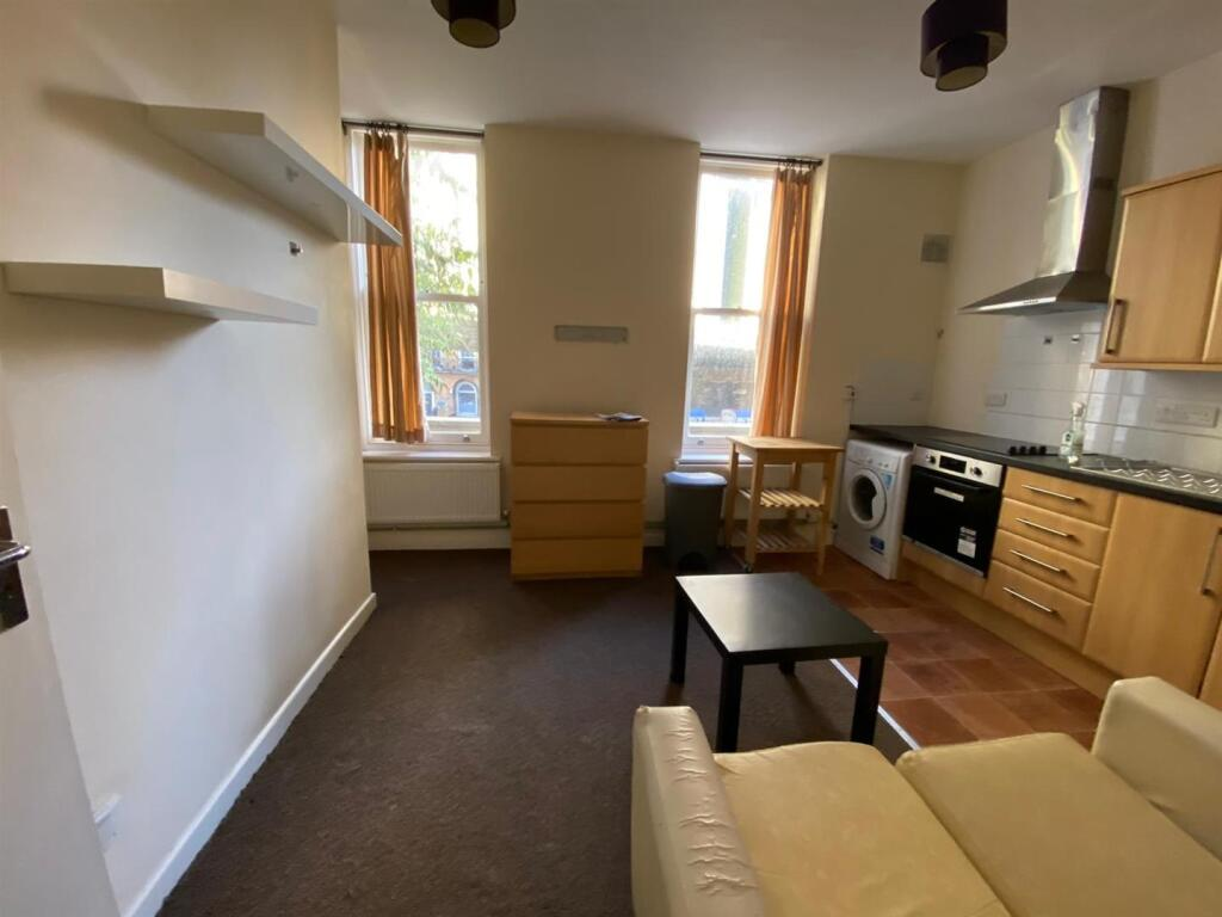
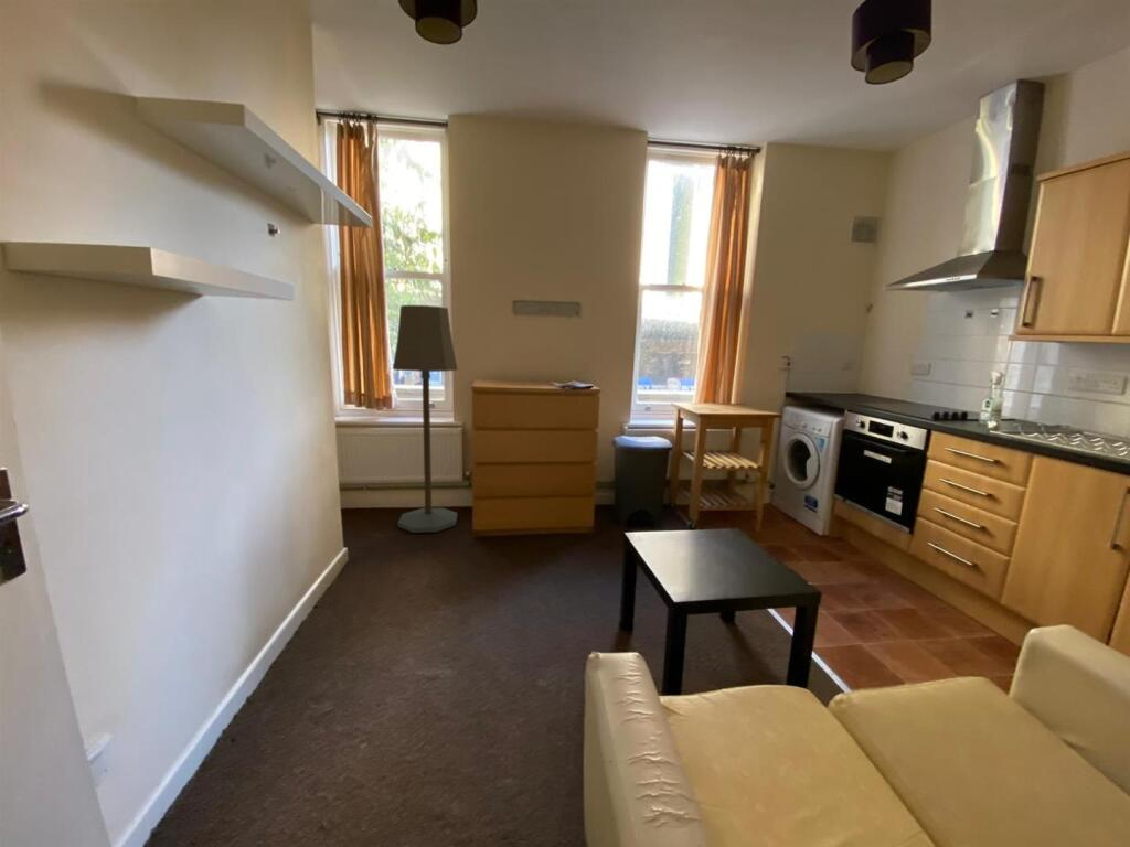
+ floor lamp (426, 418)
